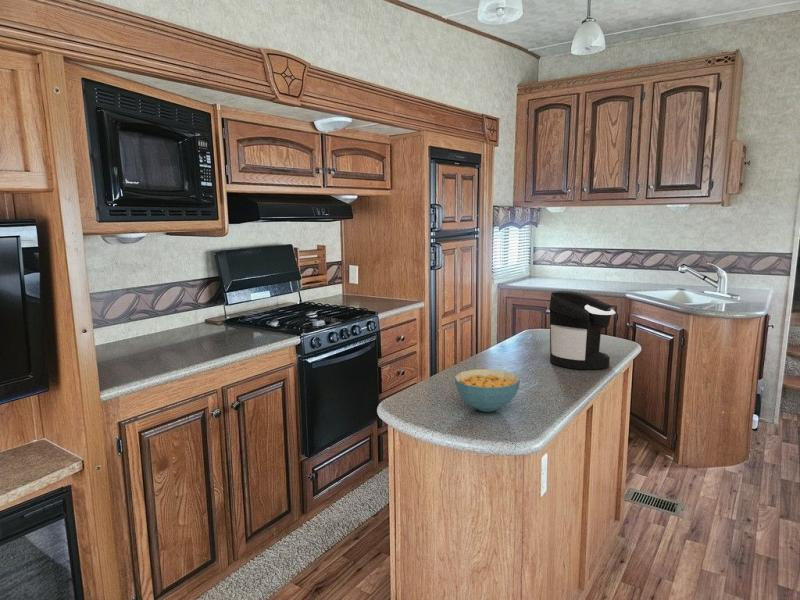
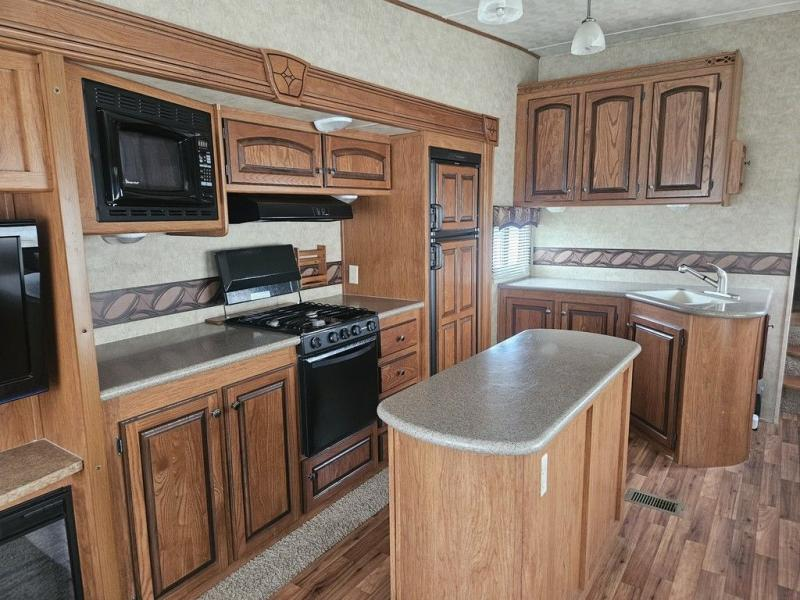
- cereal bowl (486, 393)
- coffee maker (581, 328)
